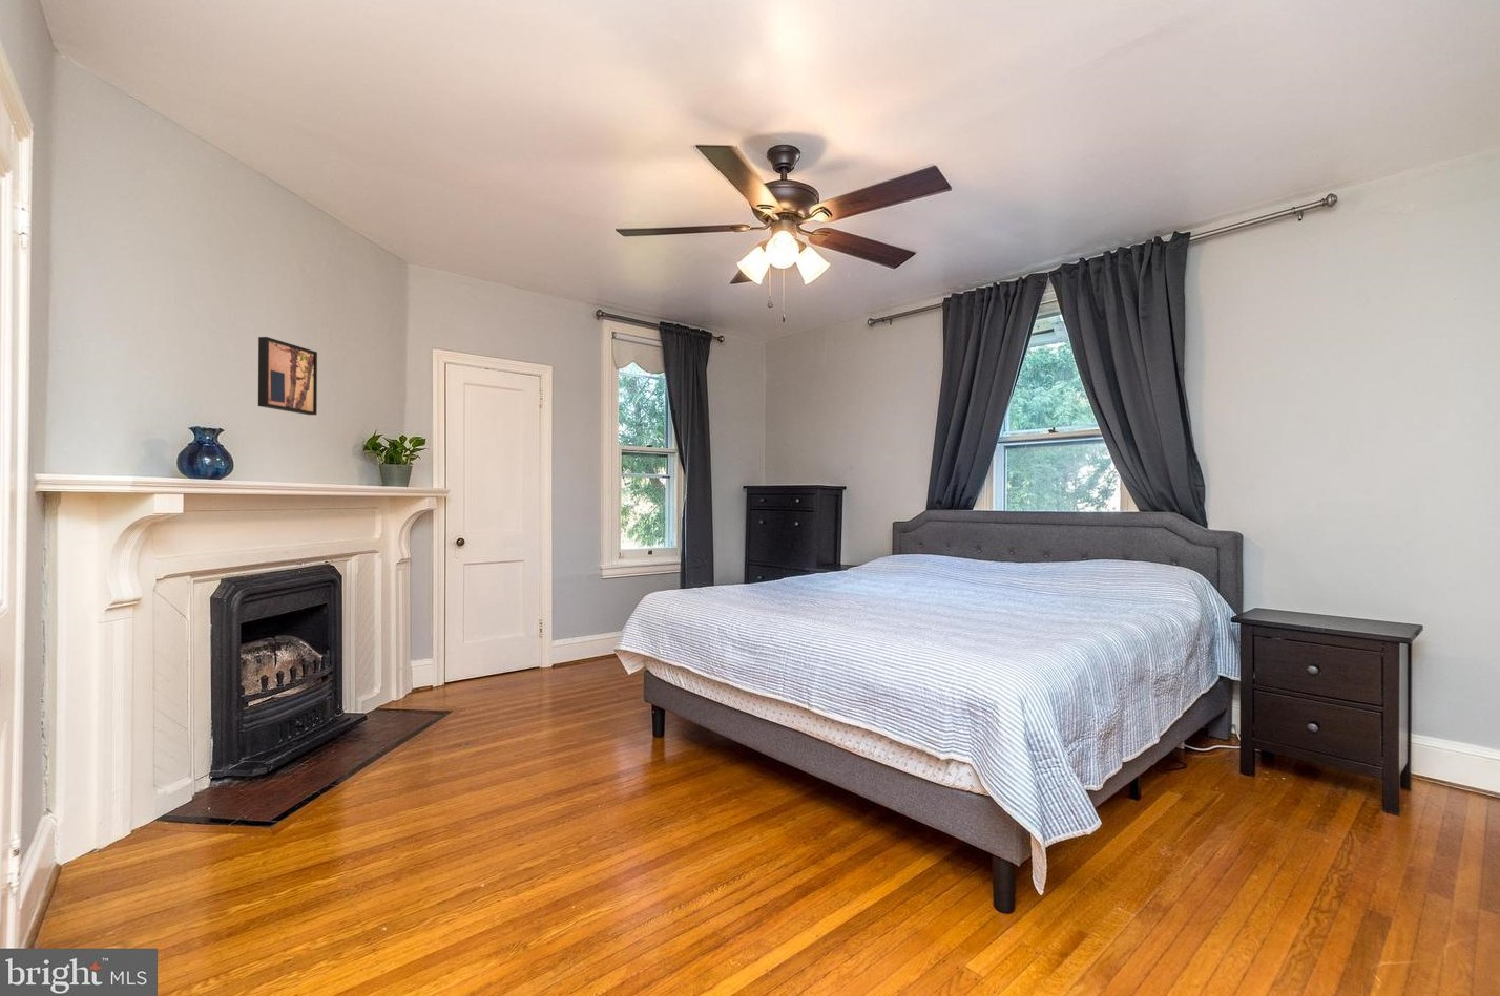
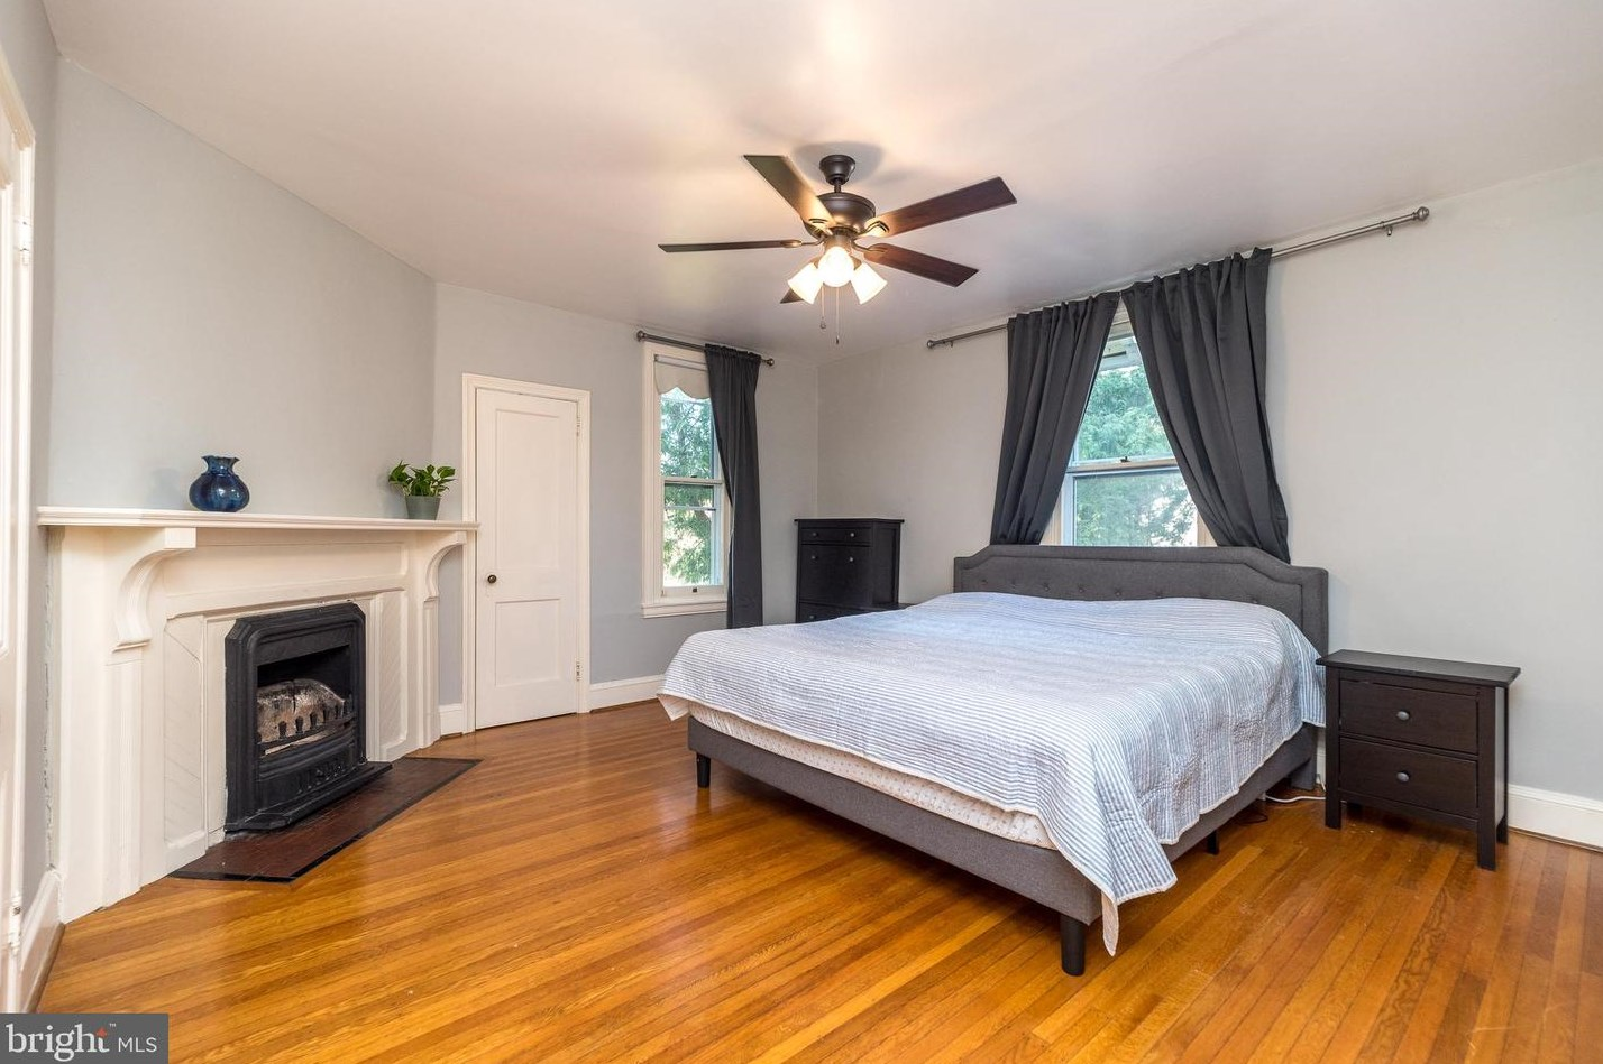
- wall art (289, 378)
